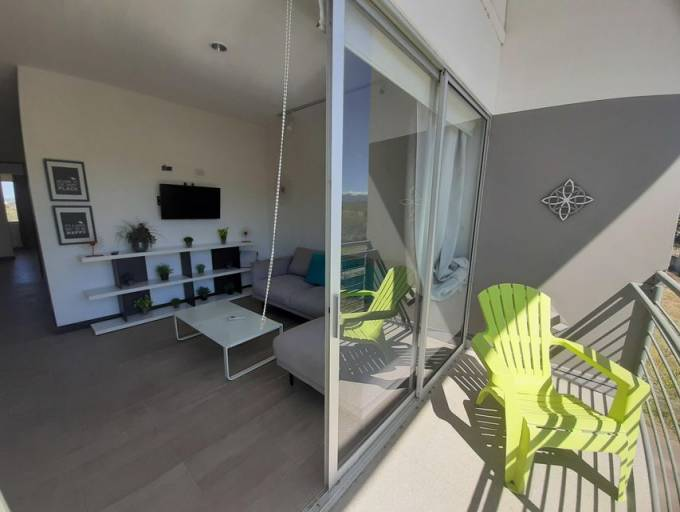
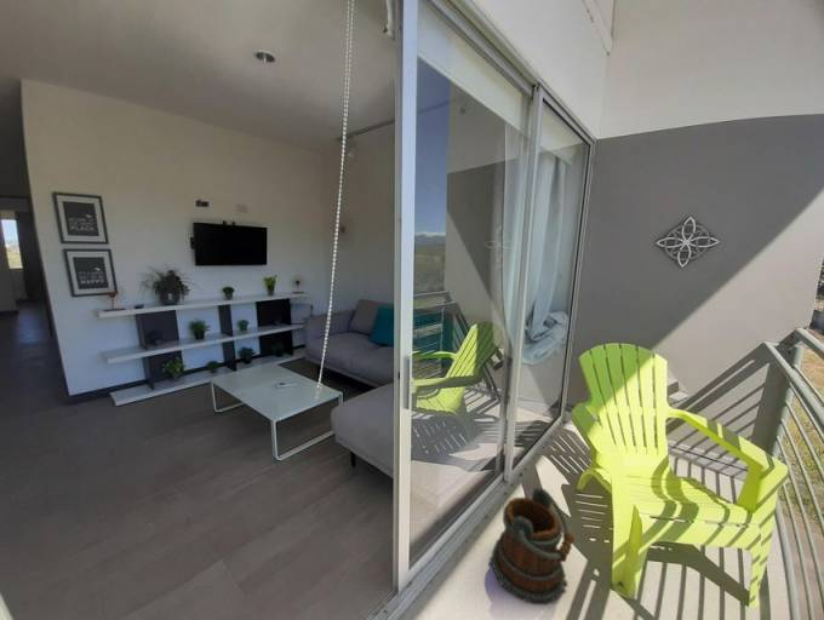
+ bucket (530, 536)
